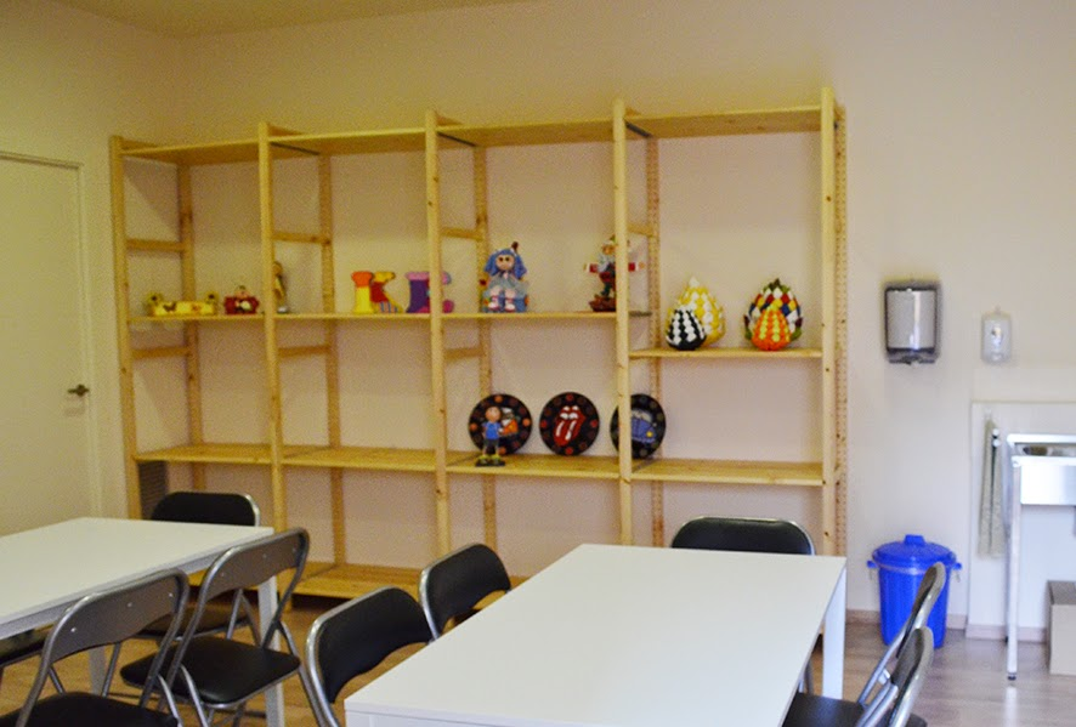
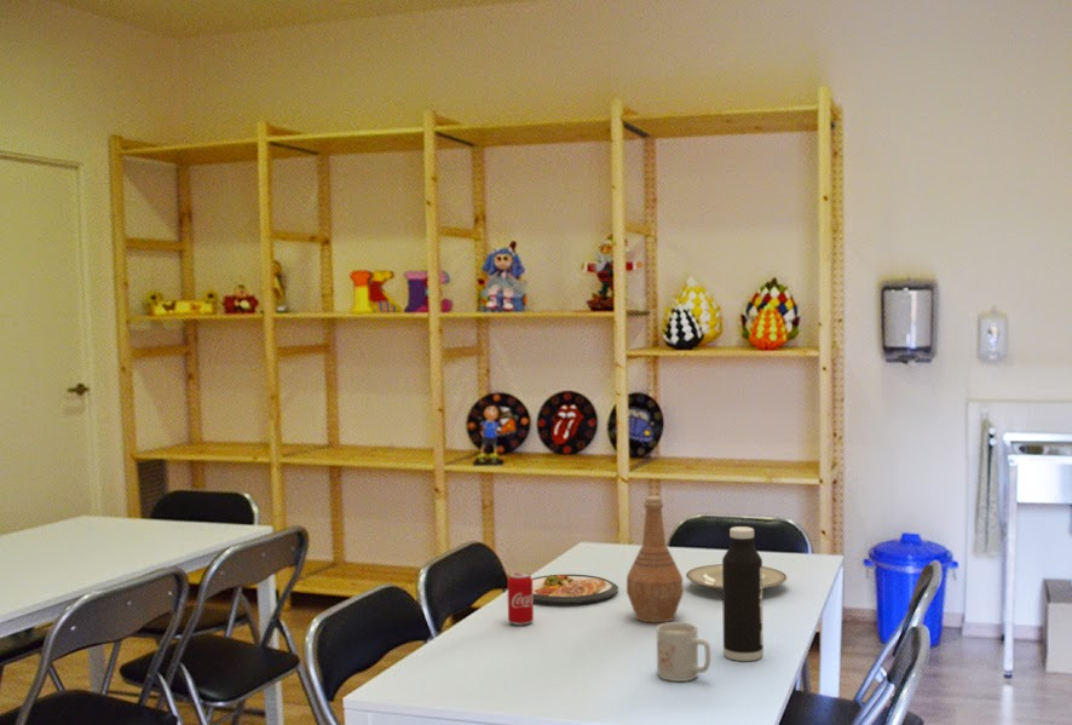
+ plate (721, 581)
+ beverage can (520, 598)
+ mug (685, 652)
+ dish (566, 586)
+ vase (653, 557)
+ water bottle (742, 592)
